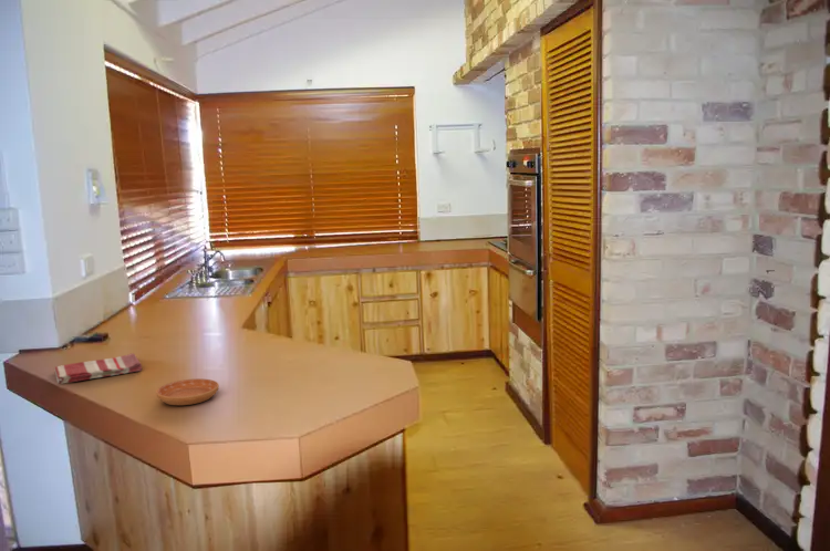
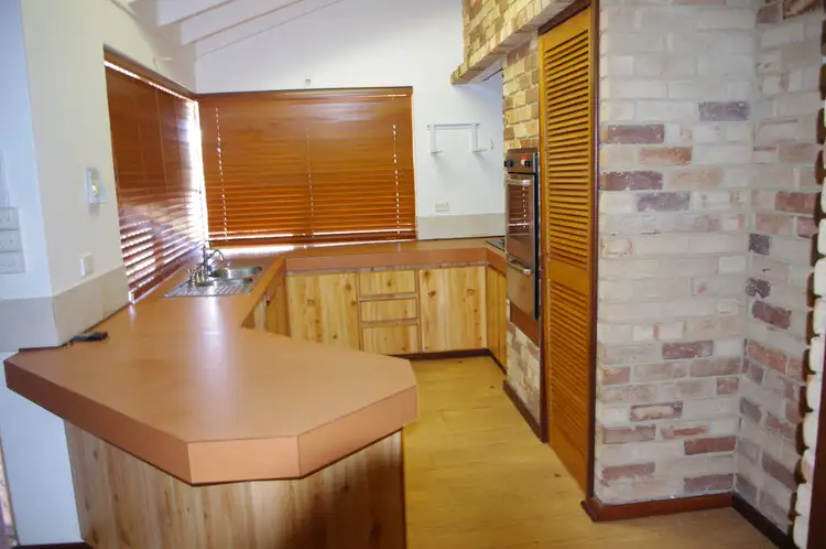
- saucer (188, 392)
- dish towel (97, 366)
